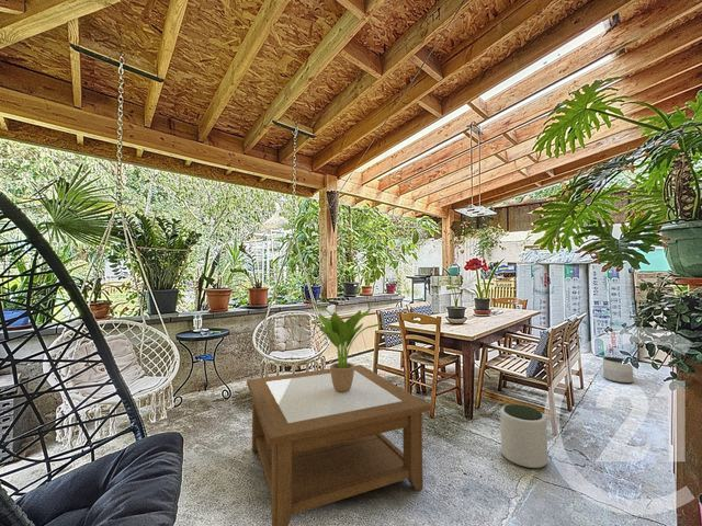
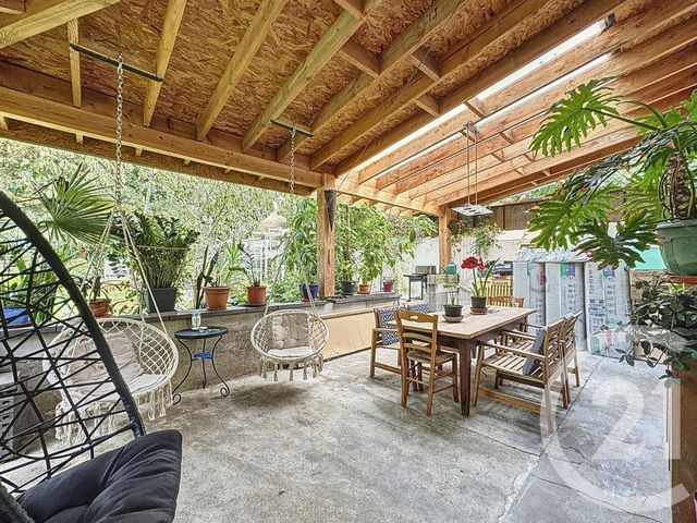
- plant pot (523, 434)
- planter (618, 369)
- potted plant (341, 343)
- coffee table (328, 427)
